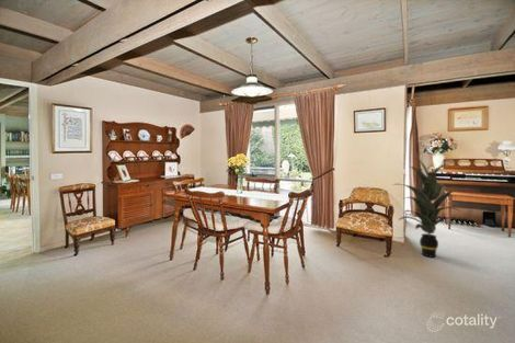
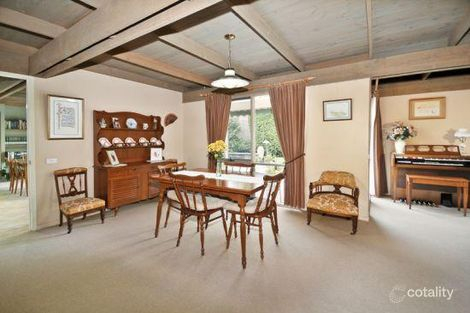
- indoor plant (424, 206)
